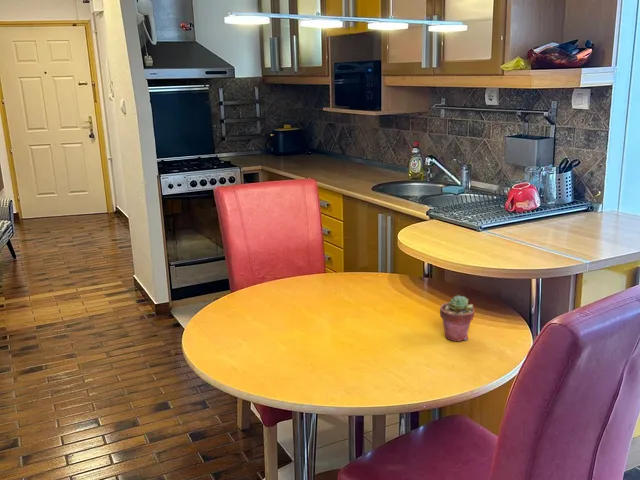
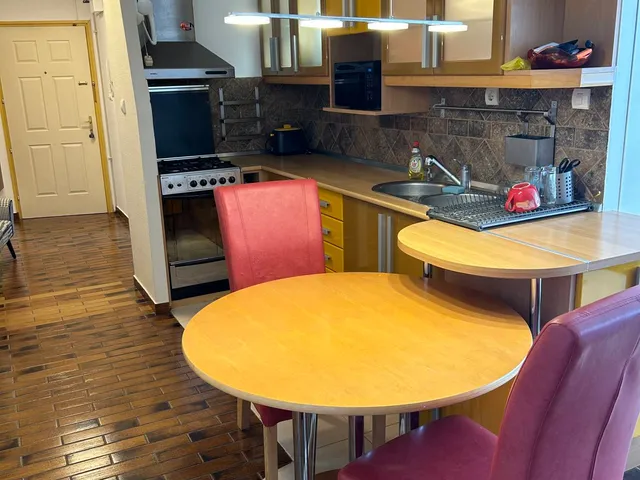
- potted succulent (457, 316)
